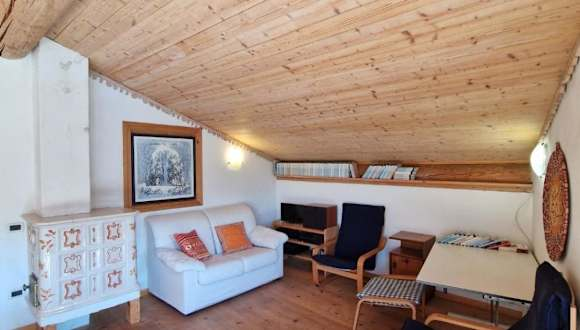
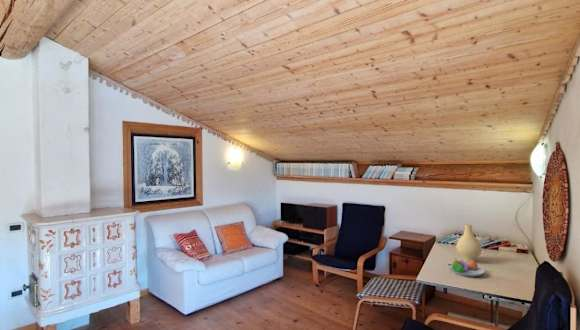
+ vase (468, 242)
+ fruit bowl (465, 266)
